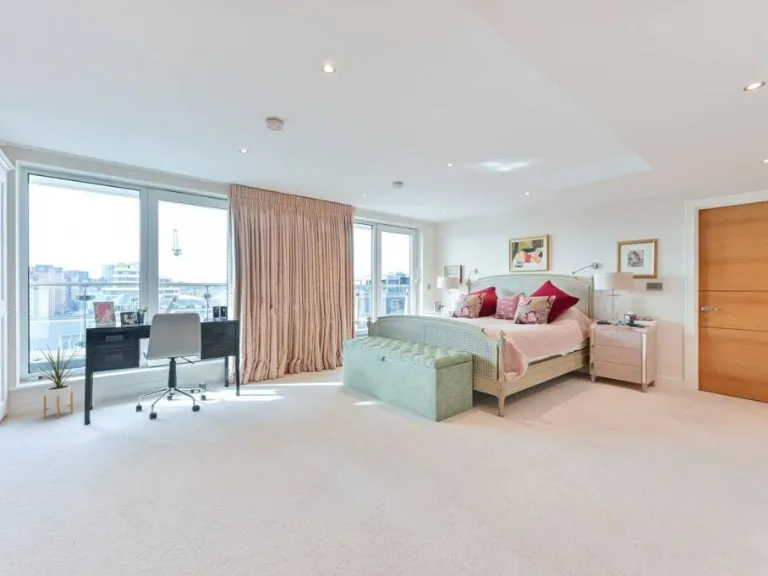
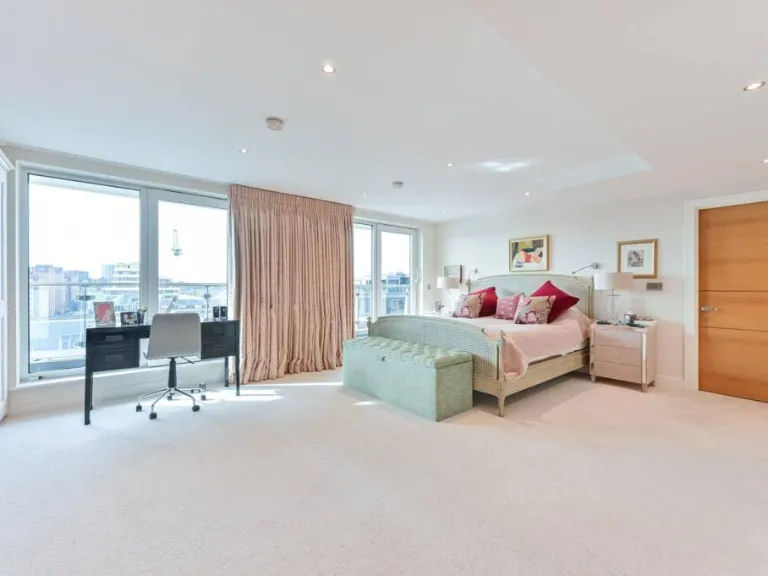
- house plant (59, 378)
